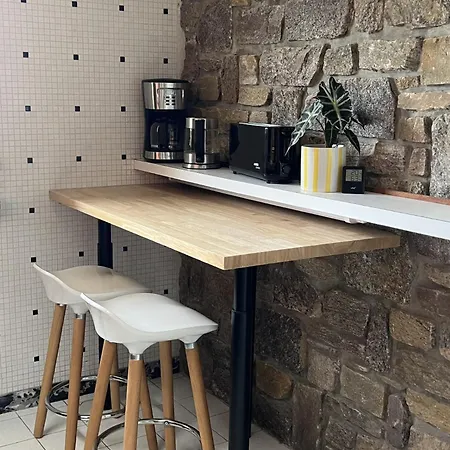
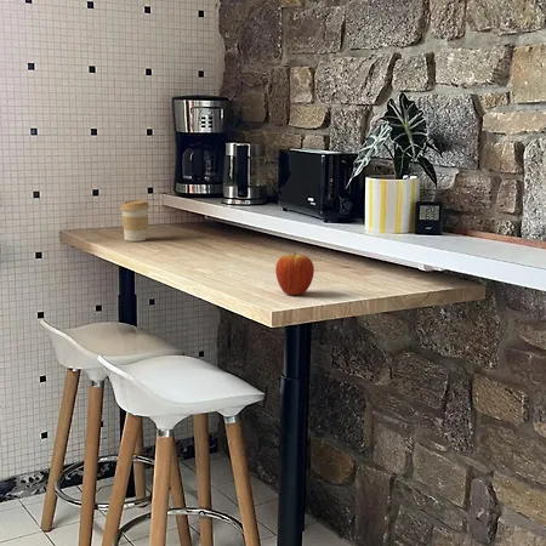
+ coffee cup (135, 220)
+ fruit (294, 272)
